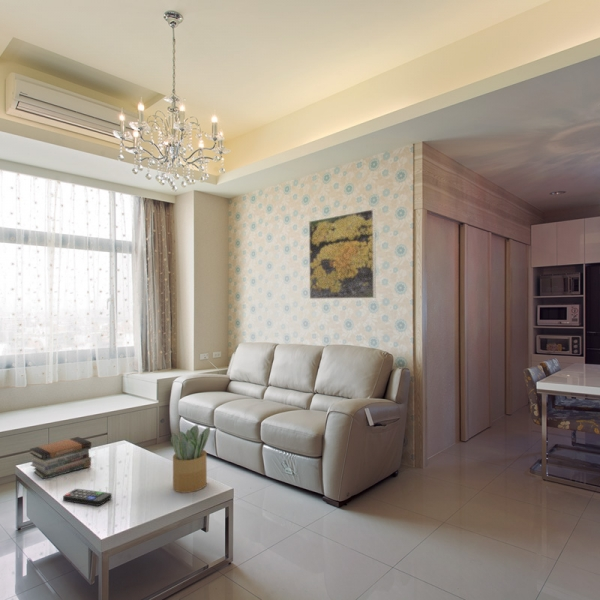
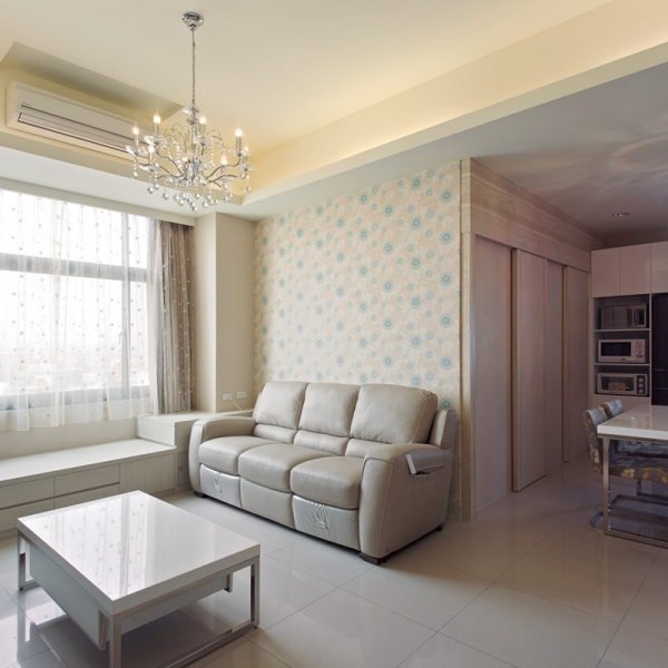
- remote control (87, 496)
- potted plant (192, 457)
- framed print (340, 257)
- book stack (61, 457)
